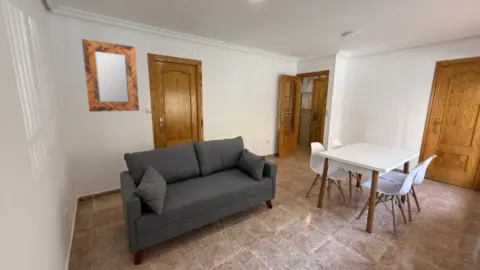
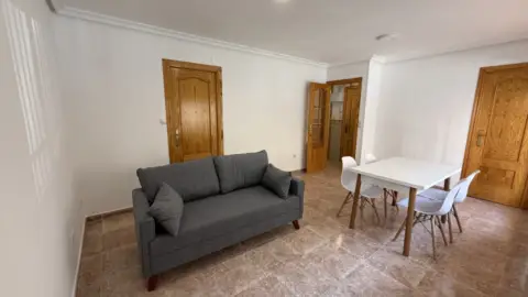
- home mirror (112, 78)
